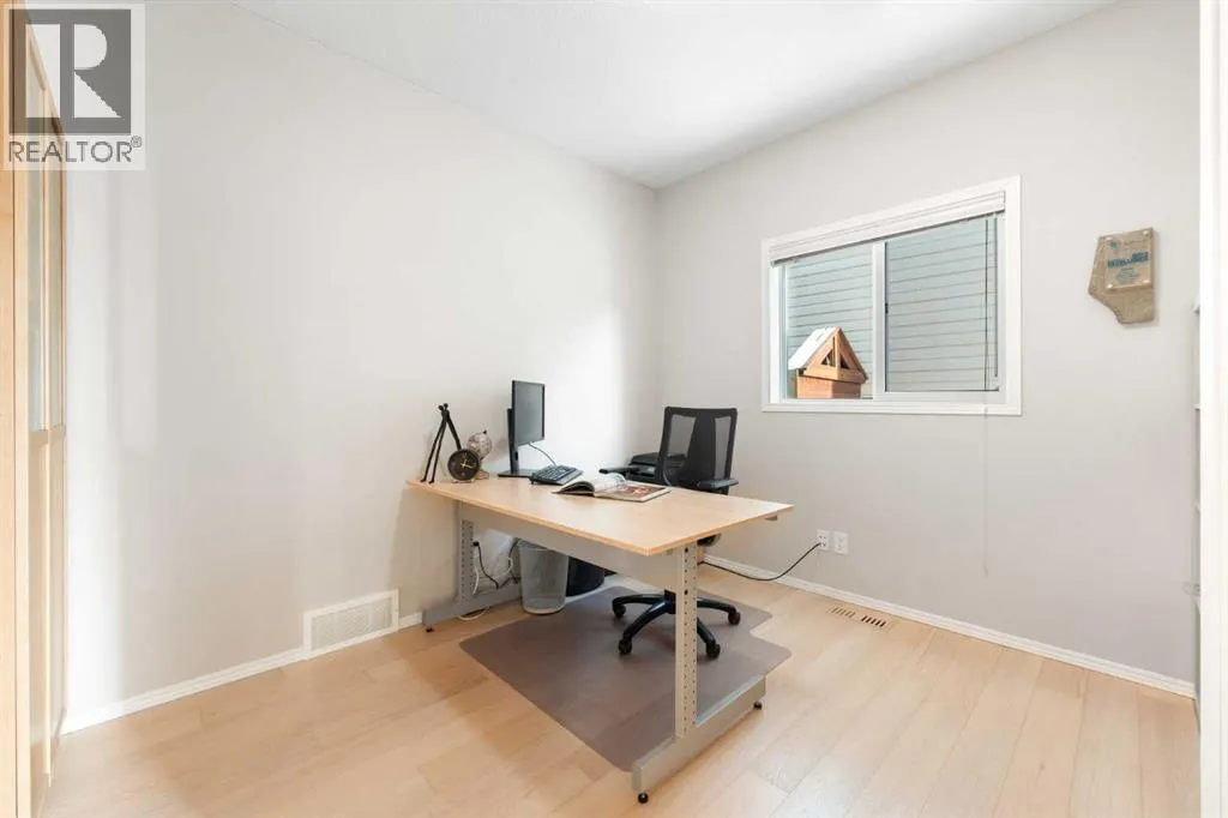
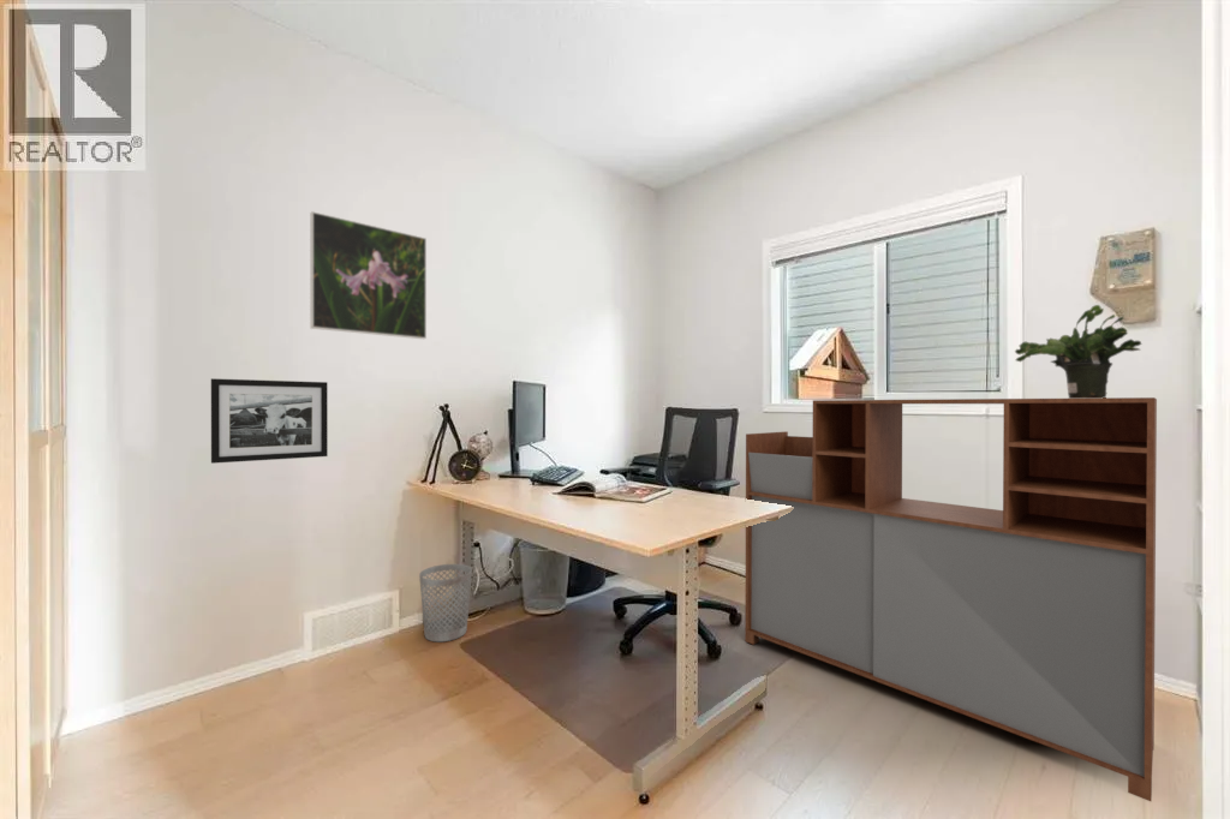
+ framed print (371, 280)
+ potted plant (1074, 352)
+ picture frame (273, 419)
+ wastebasket (446, 602)
+ storage cabinet (913, 542)
